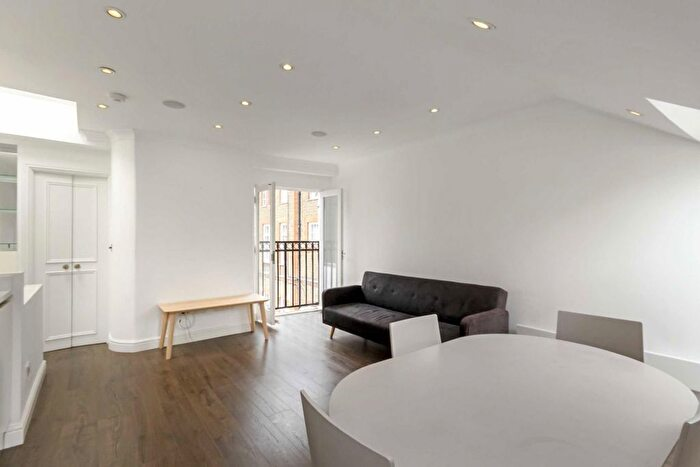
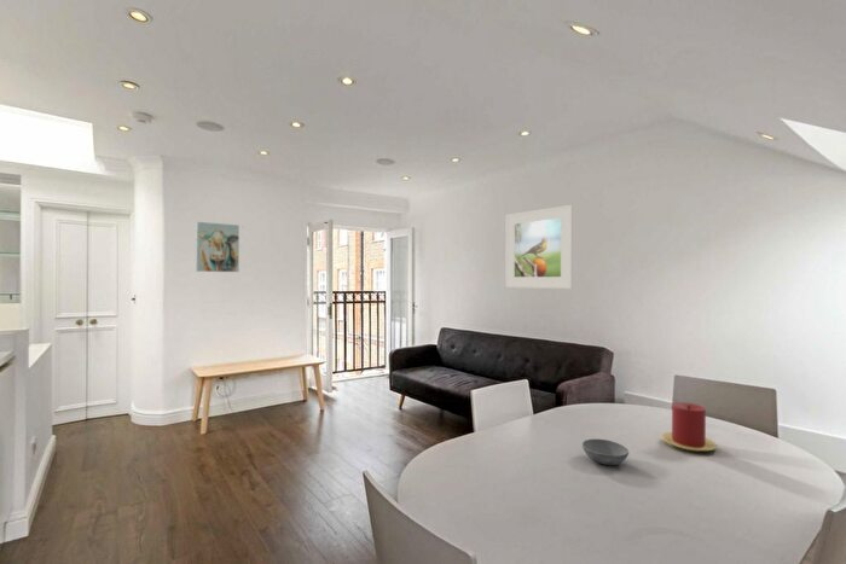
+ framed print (537, 249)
+ candle (688, 425)
+ wall art (218, 248)
+ bowl (604, 453)
